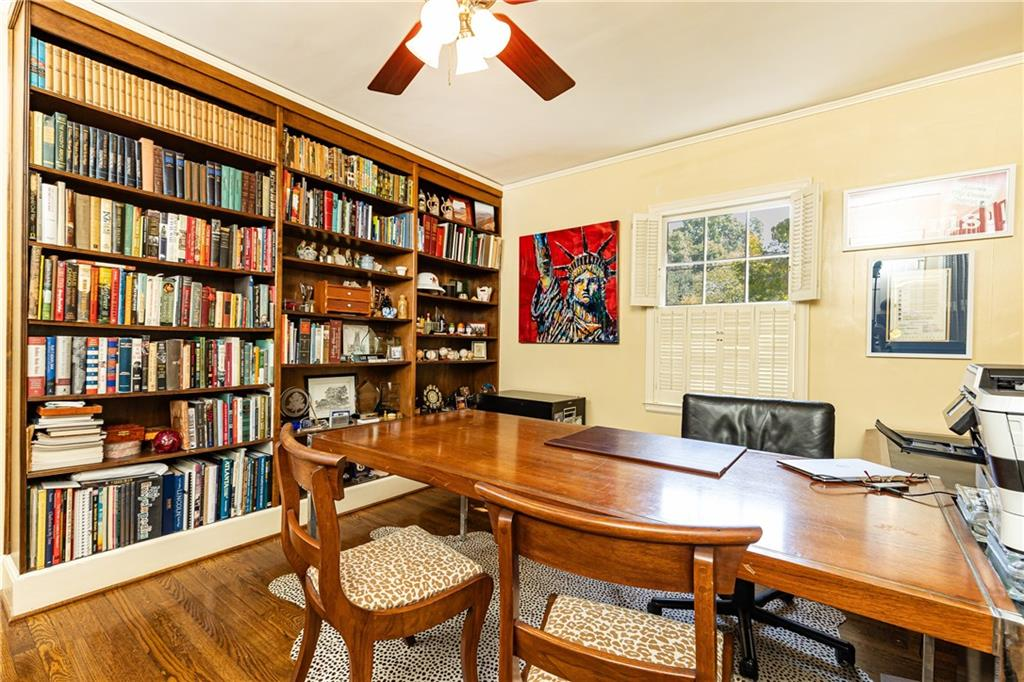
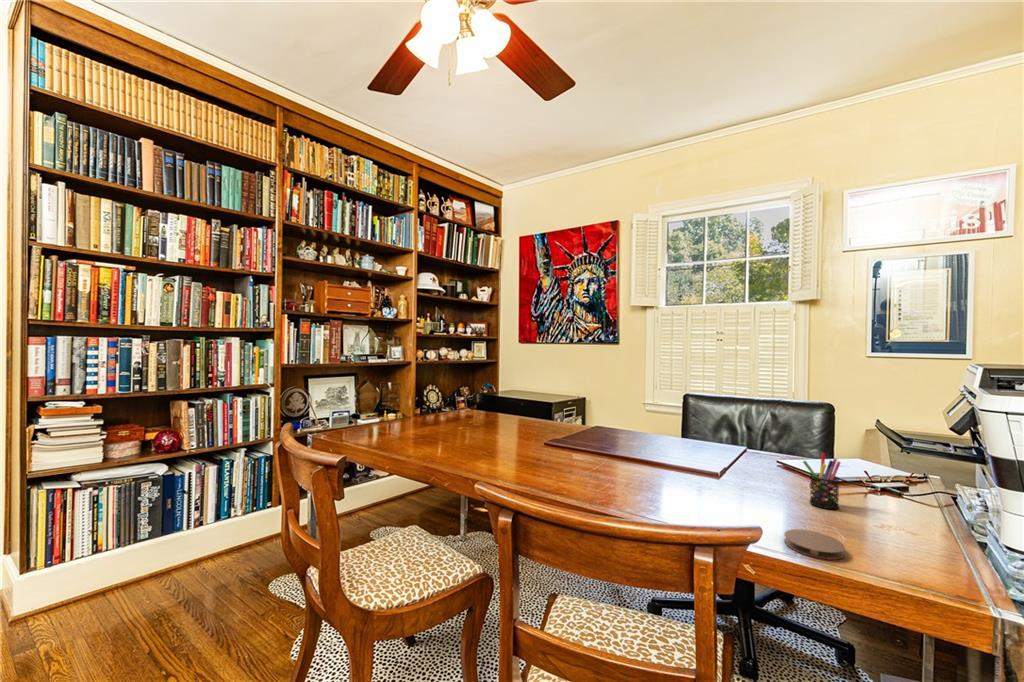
+ coaster (813, 543)
+ pen holder (821, 479)
